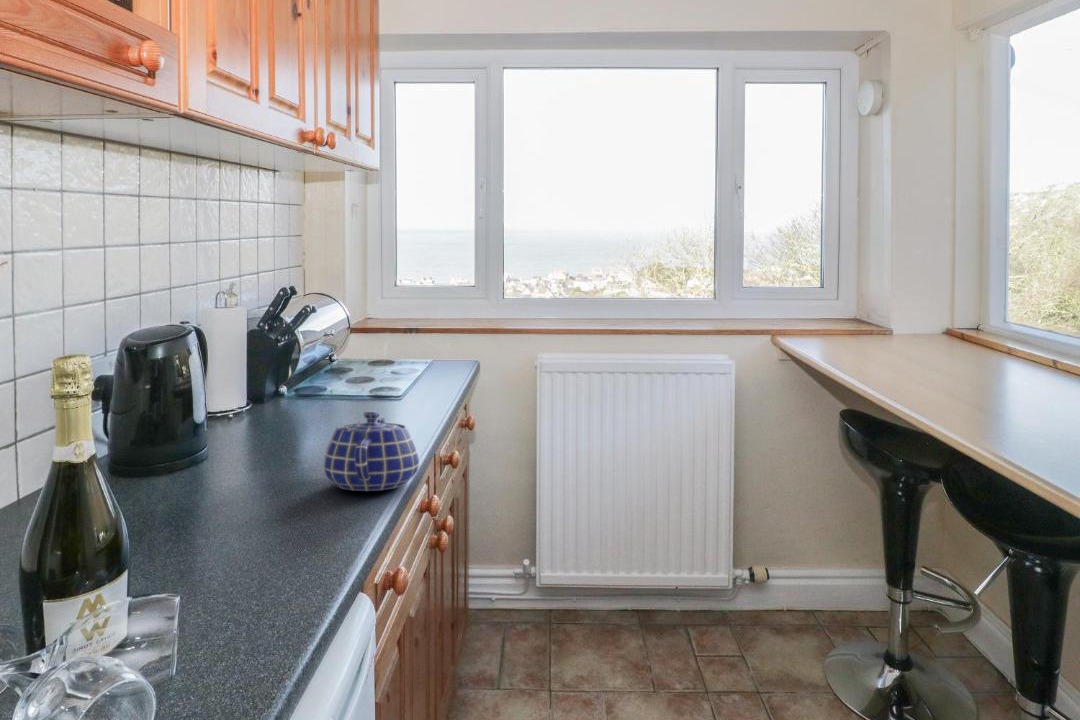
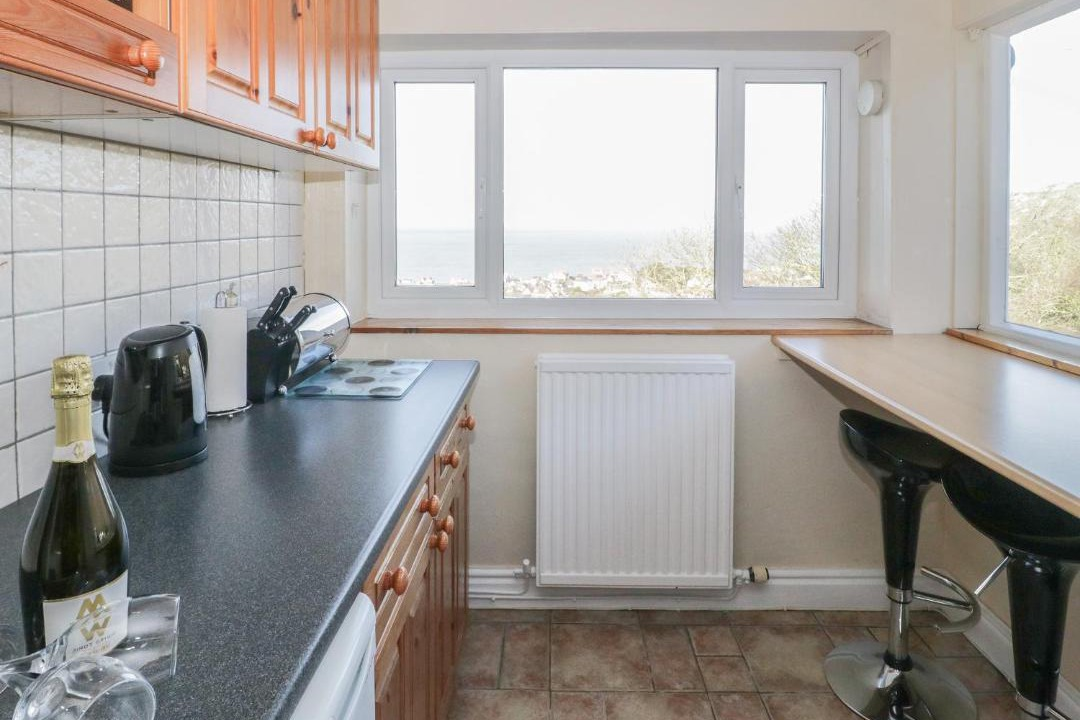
- teapot (372, 447)
